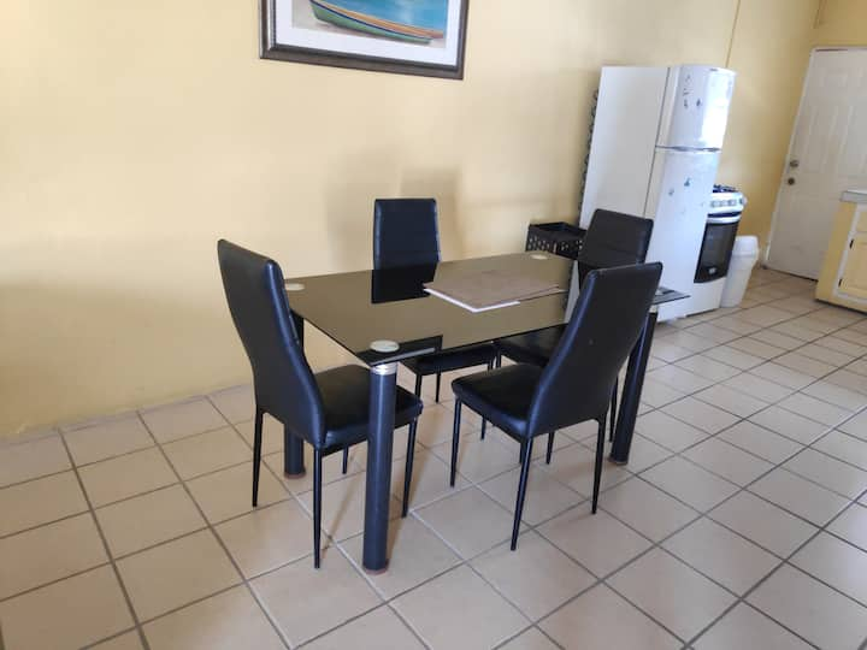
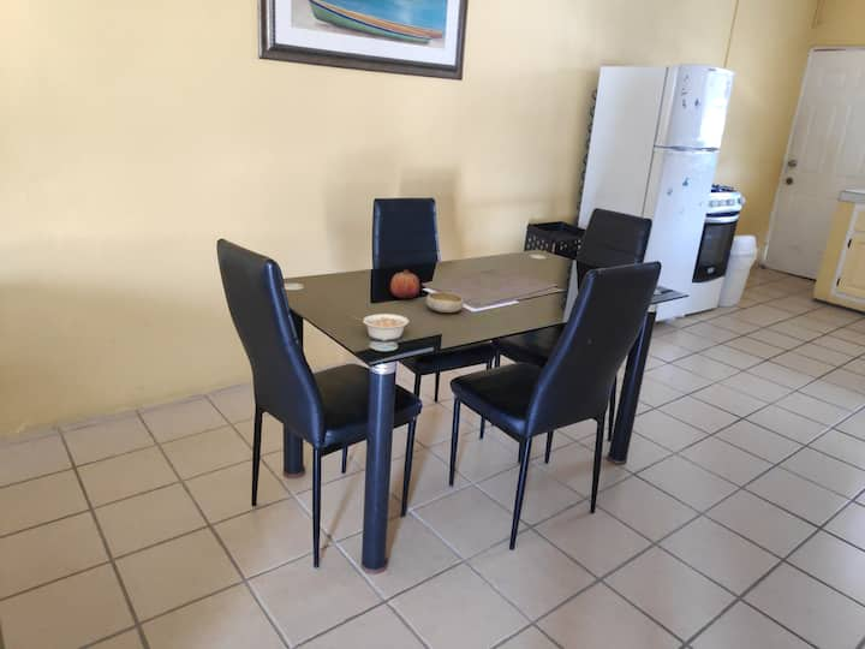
+ fruit (405, 284)
+ legume (383, 327)
+ bowl (445, 303)
